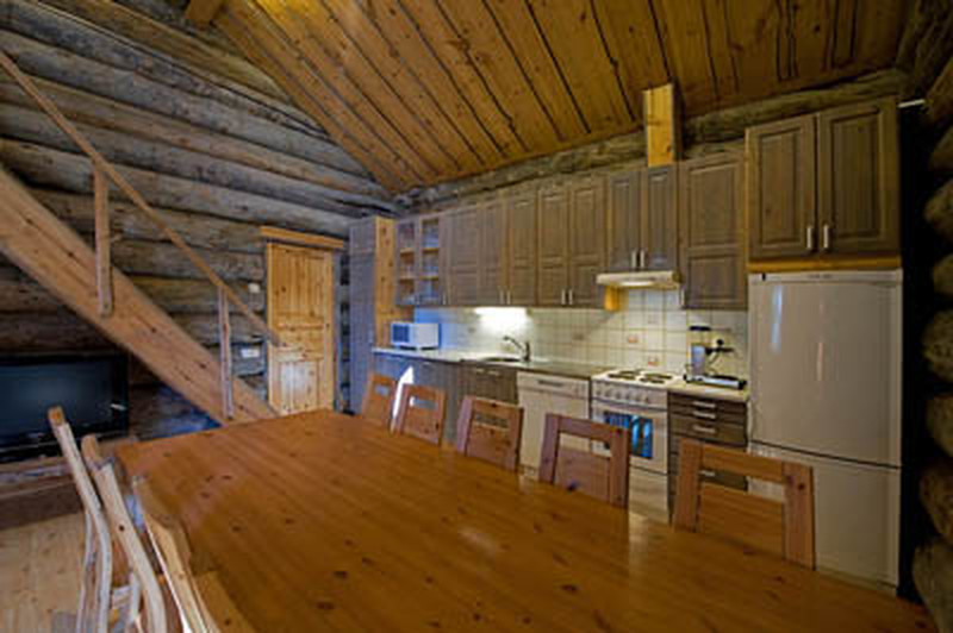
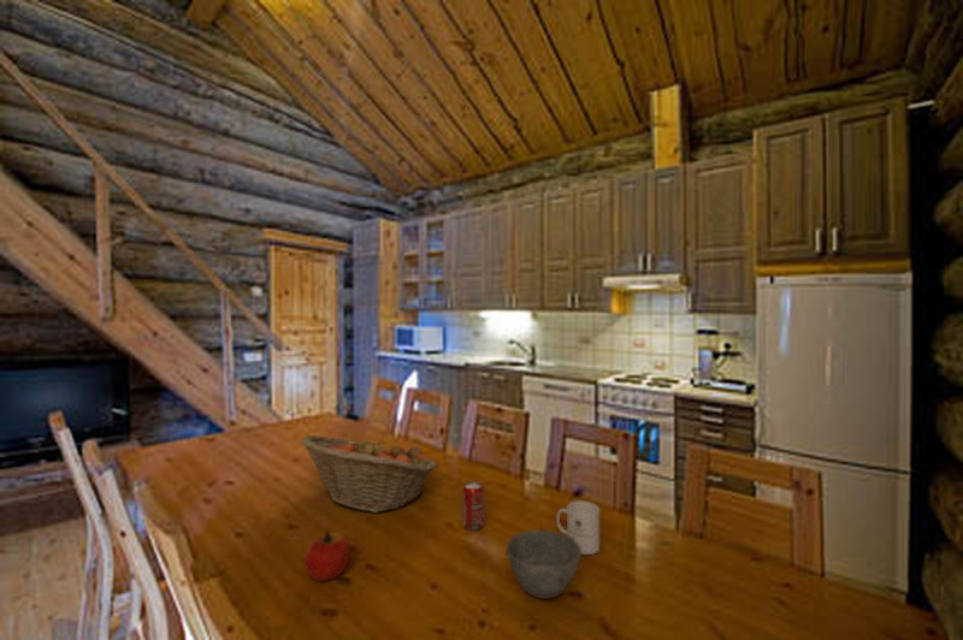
+ apple (327, 553)
+ bowl (543, 568)
+ mug (577, 525)
+ fruit basket (368, 463)
+ beverage can (473, 505)
